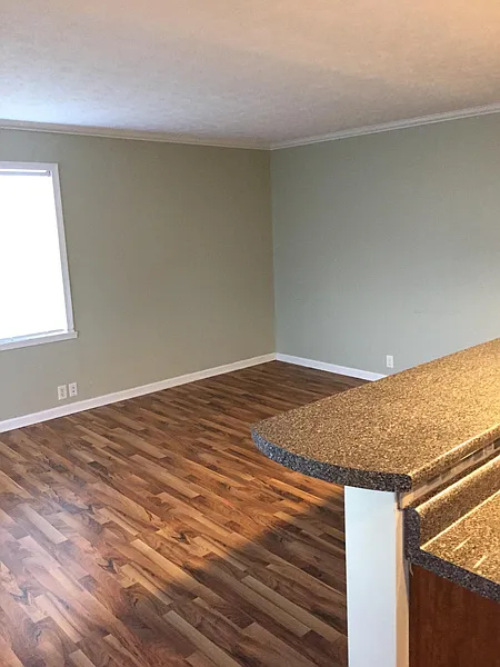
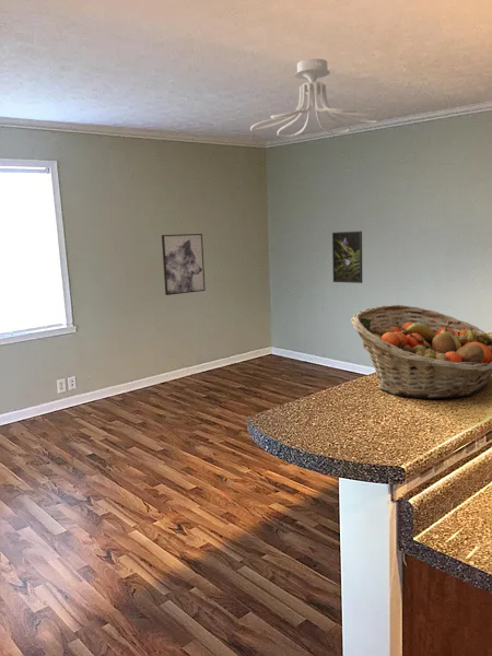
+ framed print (347, 257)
+ ceiling light fixture (313, 95)
+ wall art (184, 263)
+ fruit basket (426, 347)
